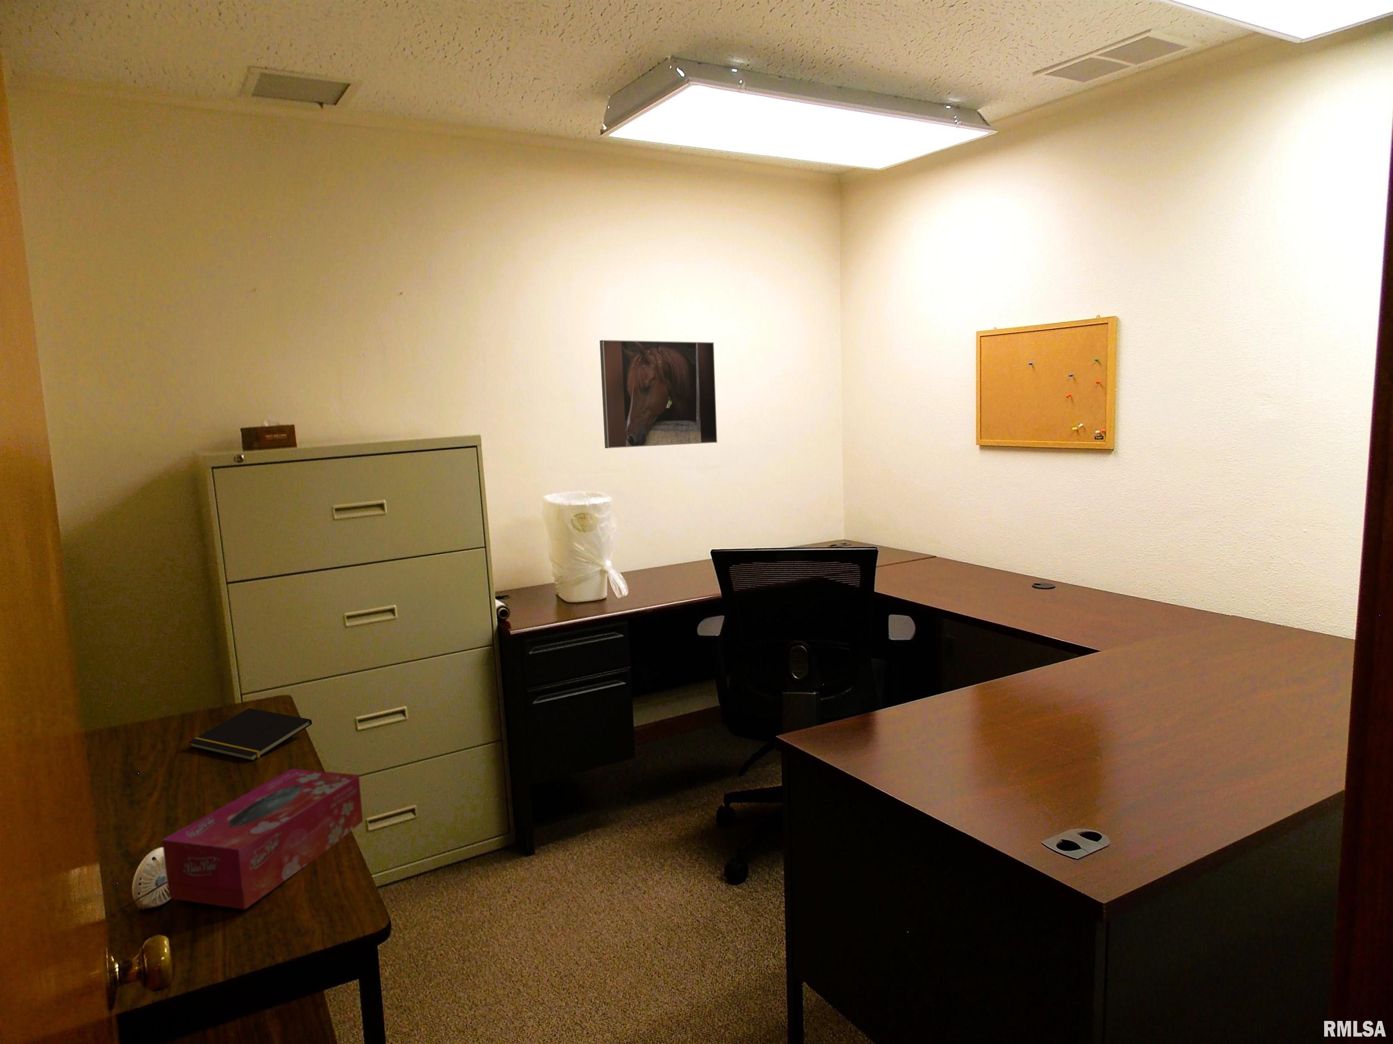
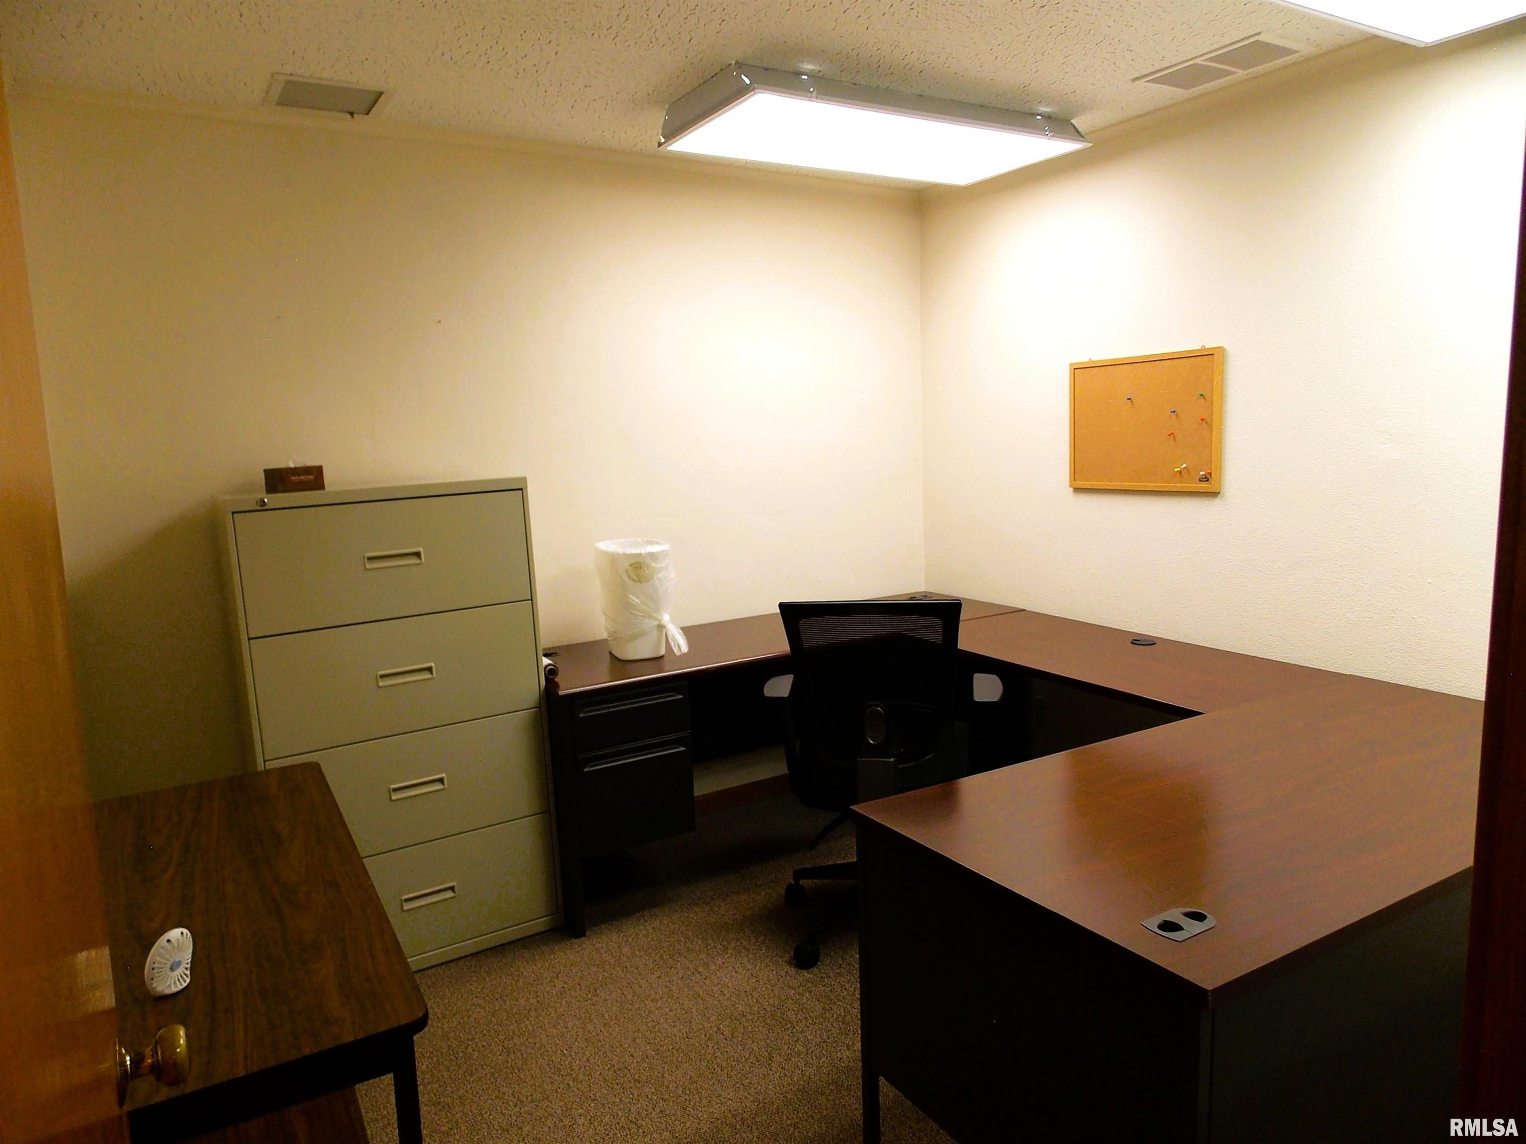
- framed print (660, 394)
- notepad (251, 733)
- tissue box (271, 832)
